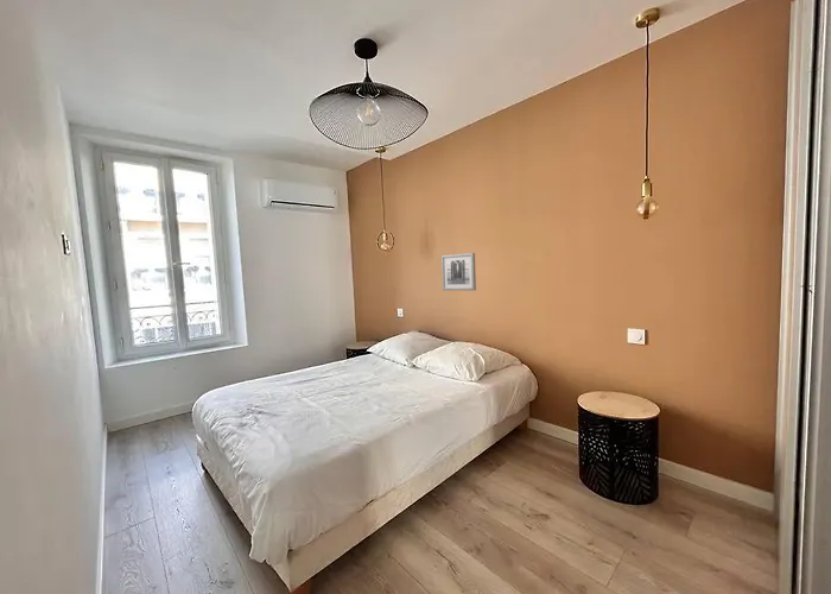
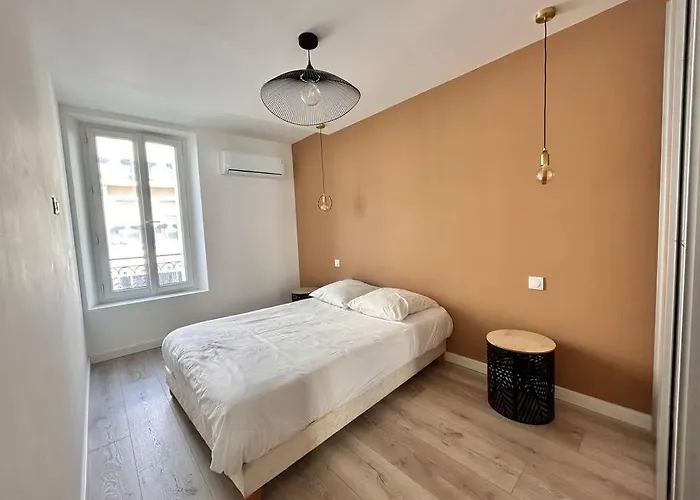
- wall art (457, 272)
